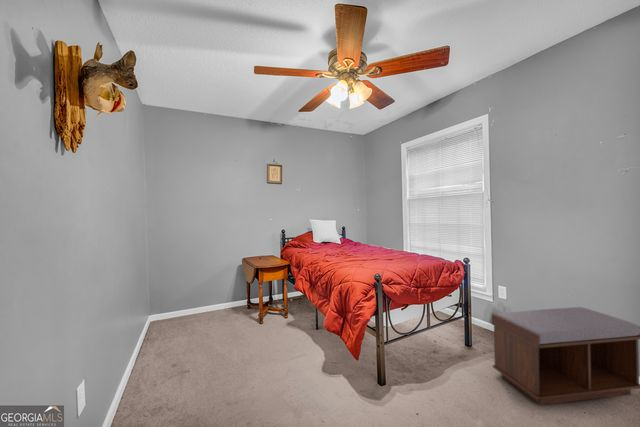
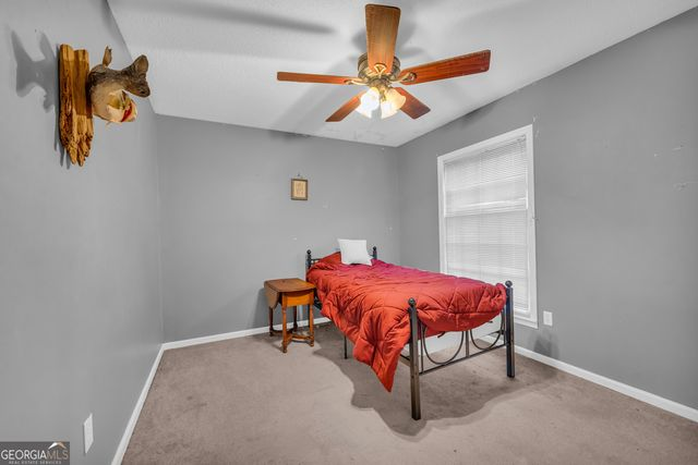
- bench (562, 350)
